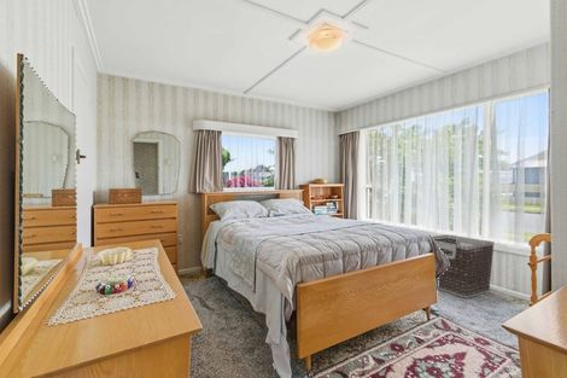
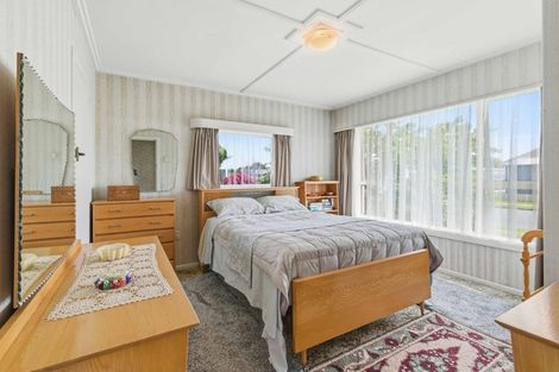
- clothes hamper (456, 263)
